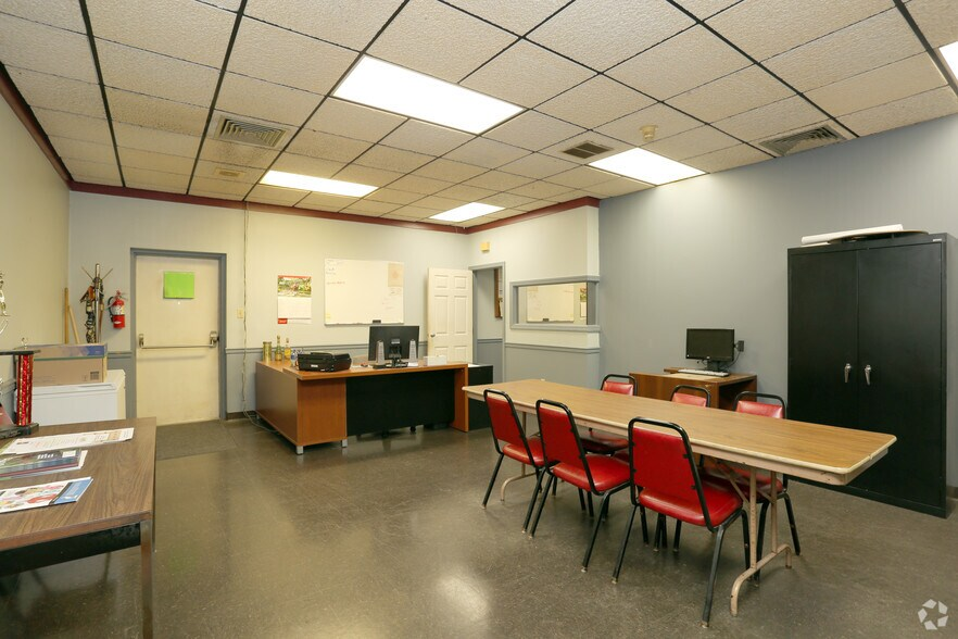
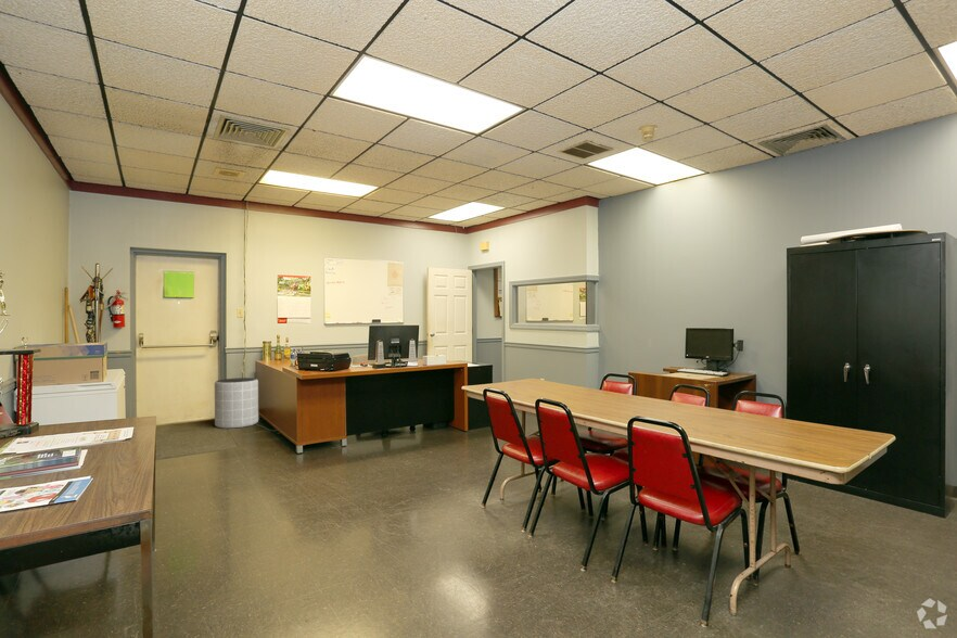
+ trash can (237, 401)
